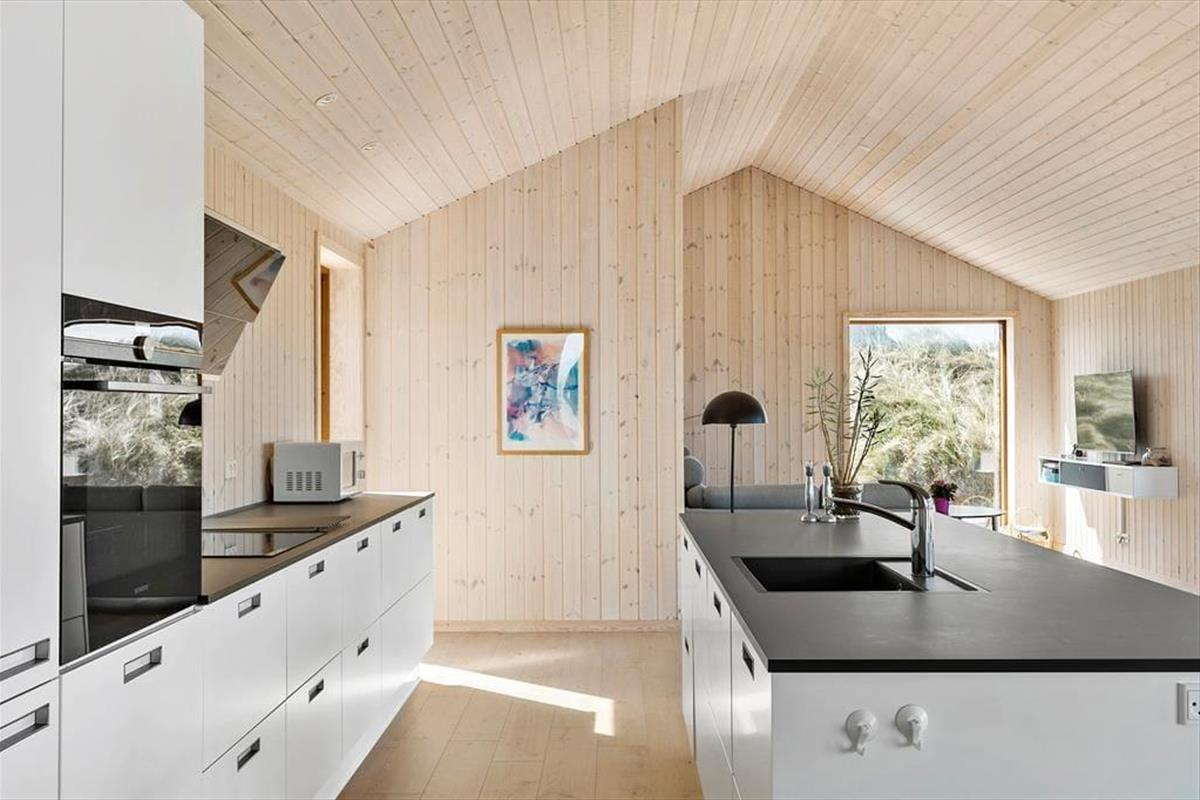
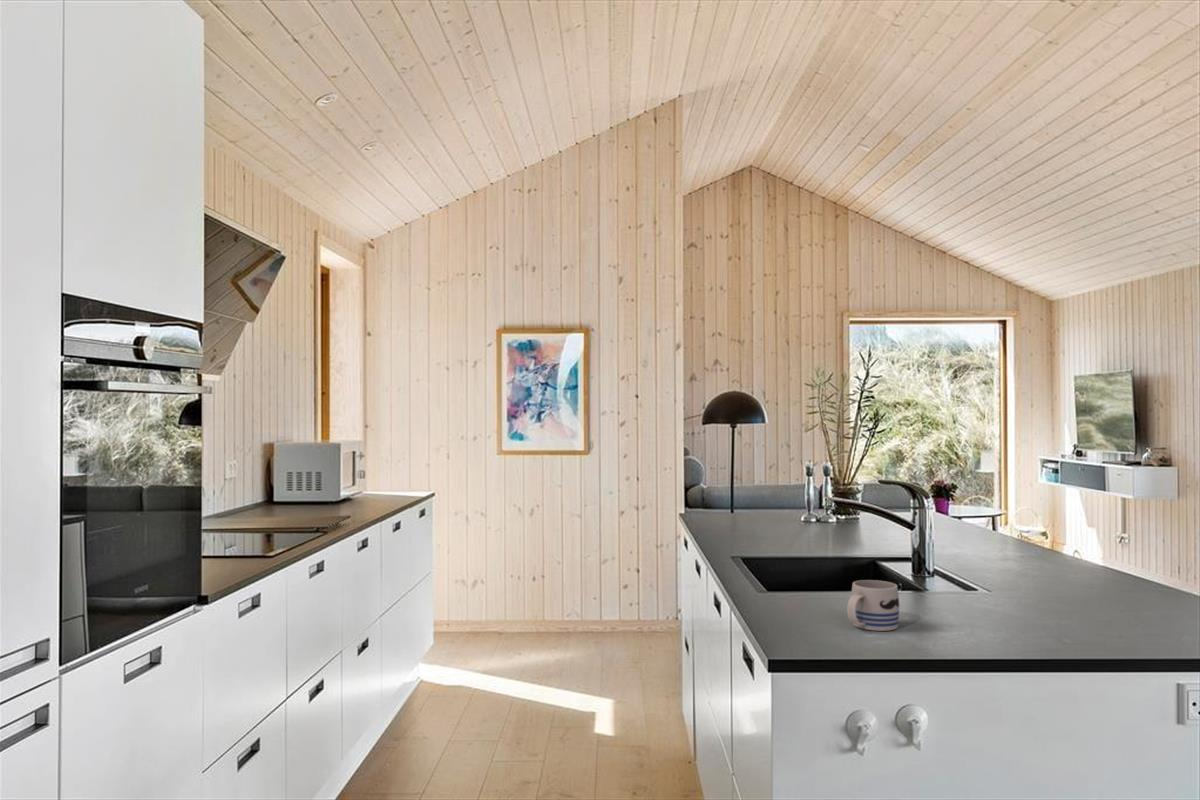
+ mug (870, 605)
